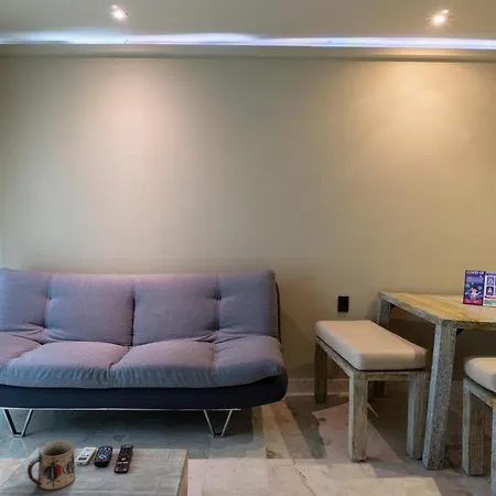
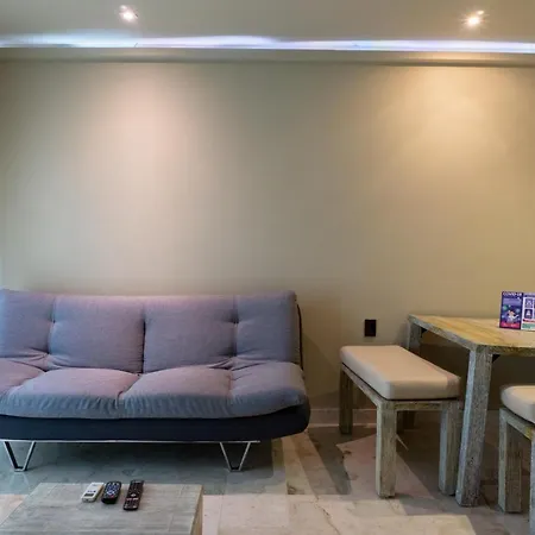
- mug (54, 465)
